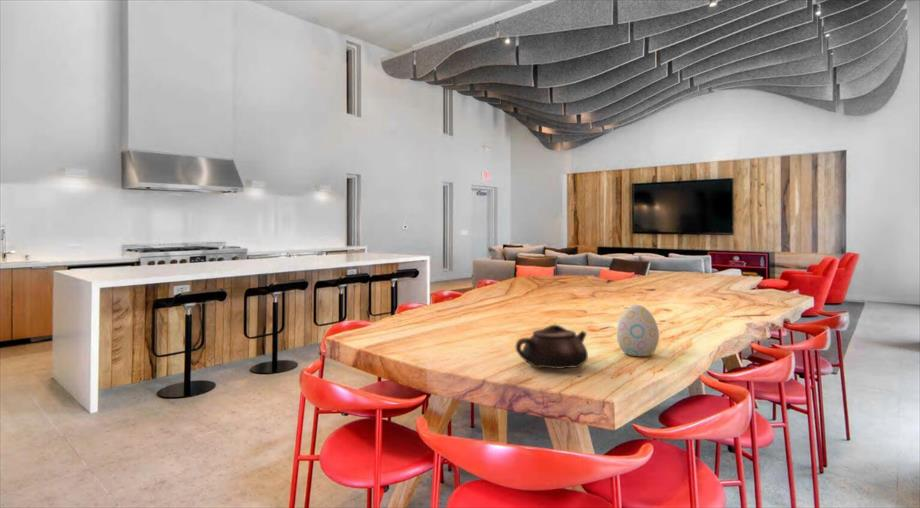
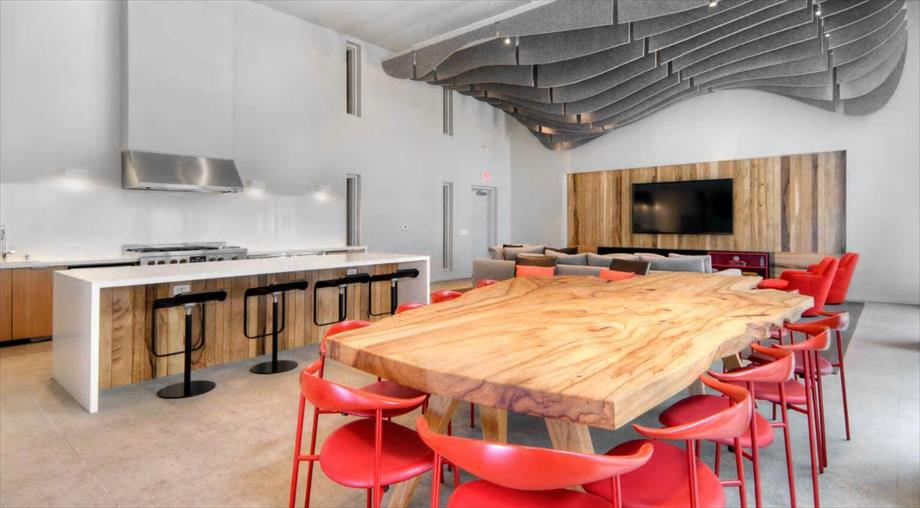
- decorative egg (637, 329)
- teapot (552, 344)
